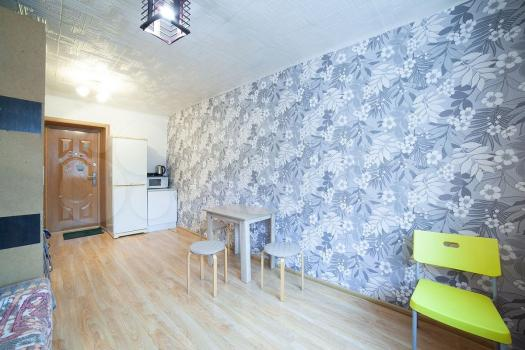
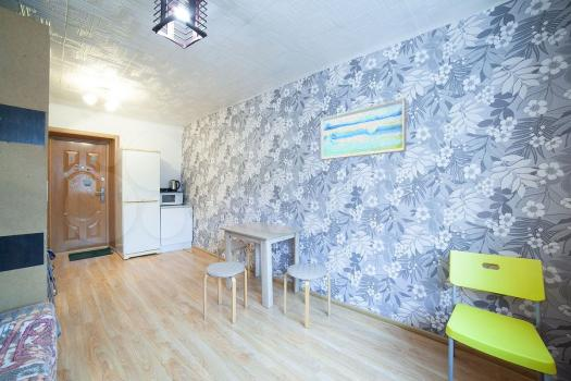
+ wall art (358, 133)
